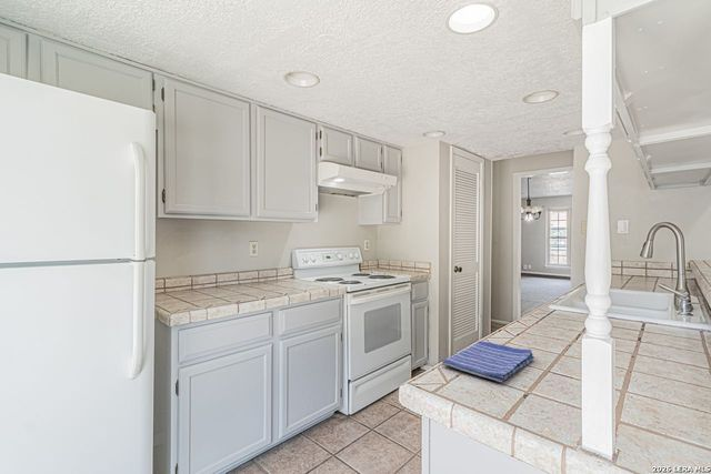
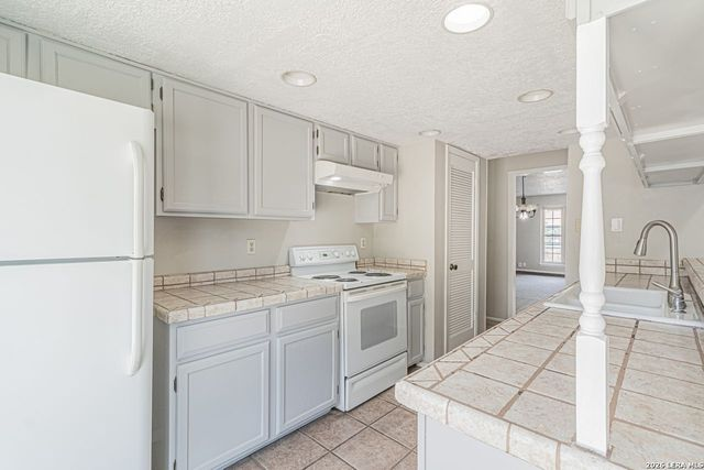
- dish towel (489, 357)
